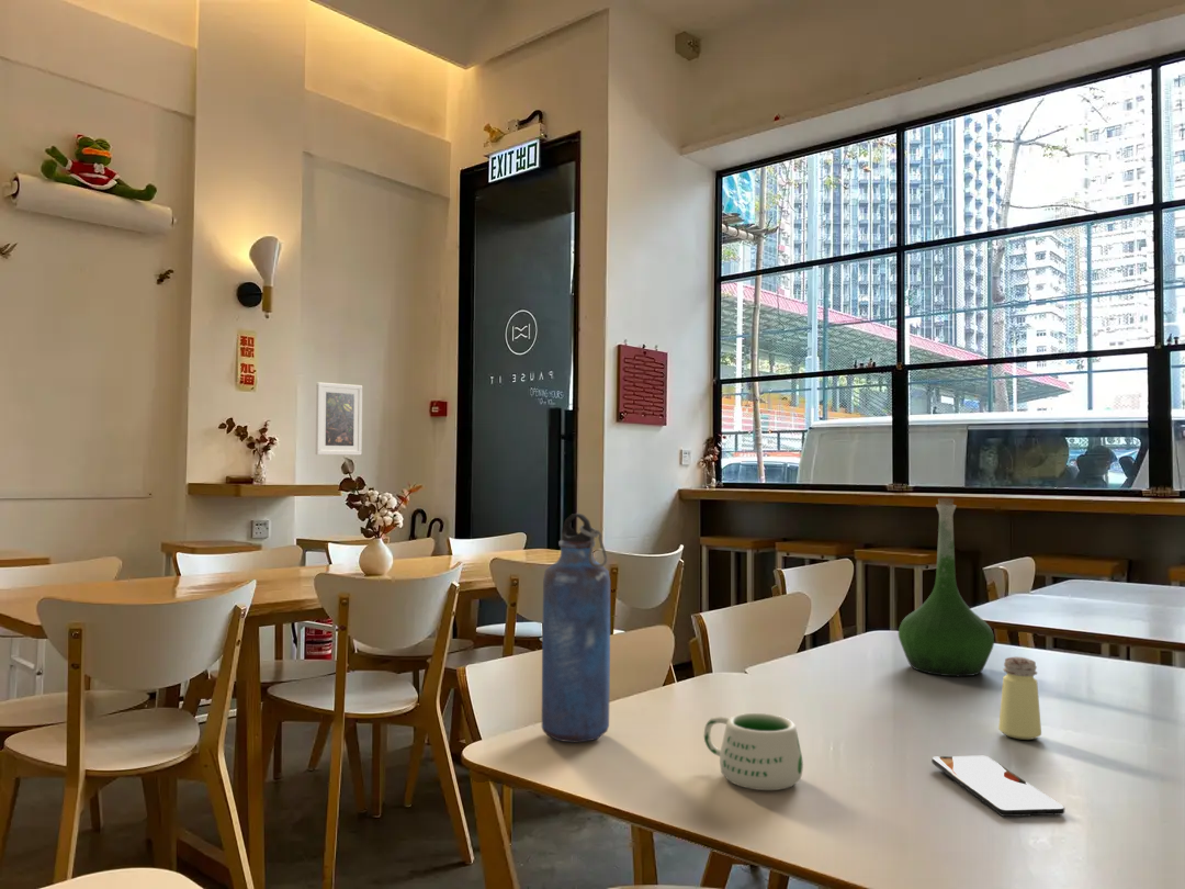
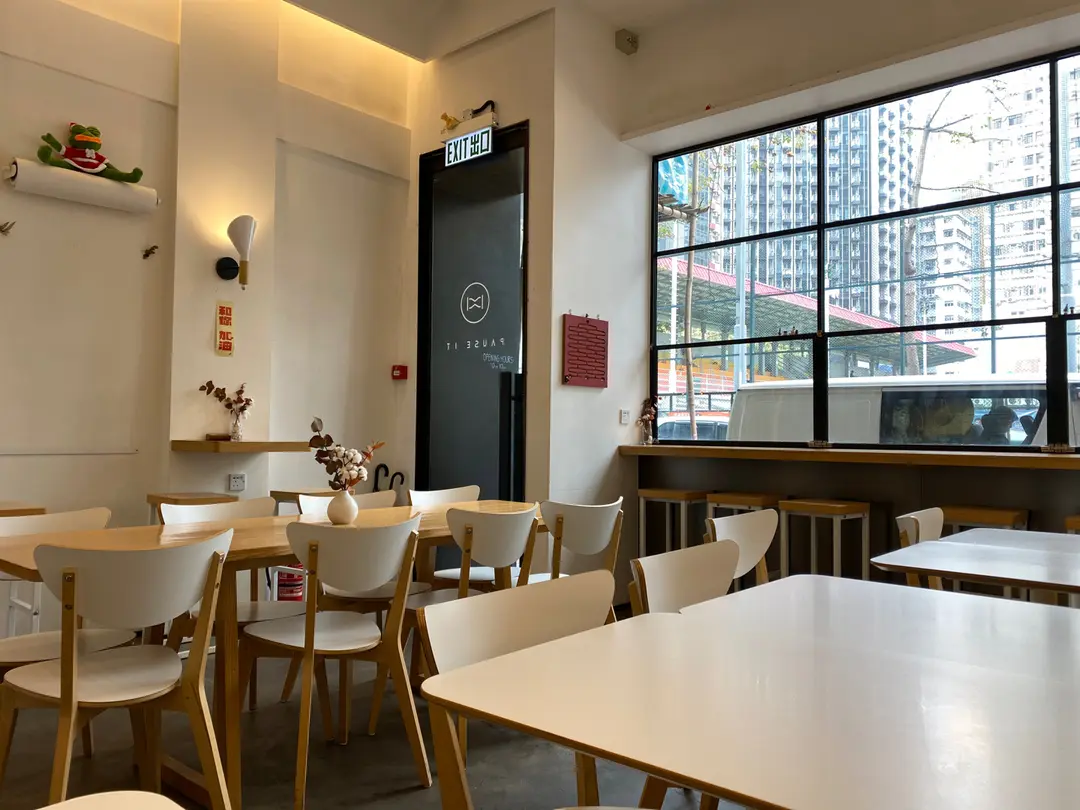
- saltshaker (1019, 696)
- smartphone (993, 784)
- mug (748, 746)
- vase (945, 583)
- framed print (339, 419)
- water bottle (577, 623)
